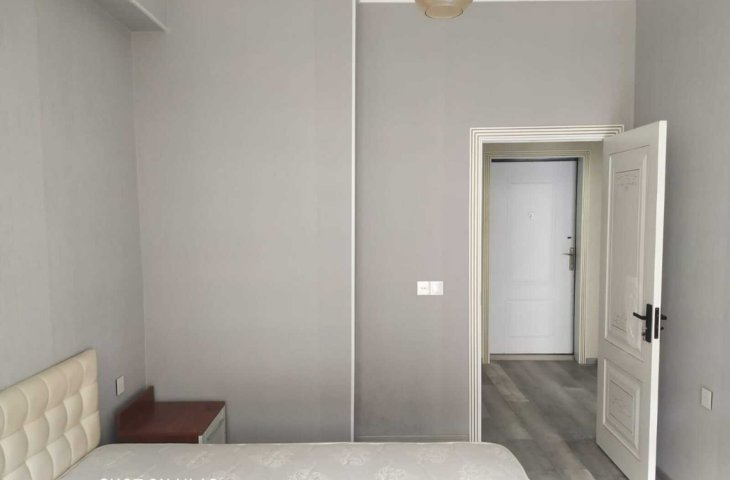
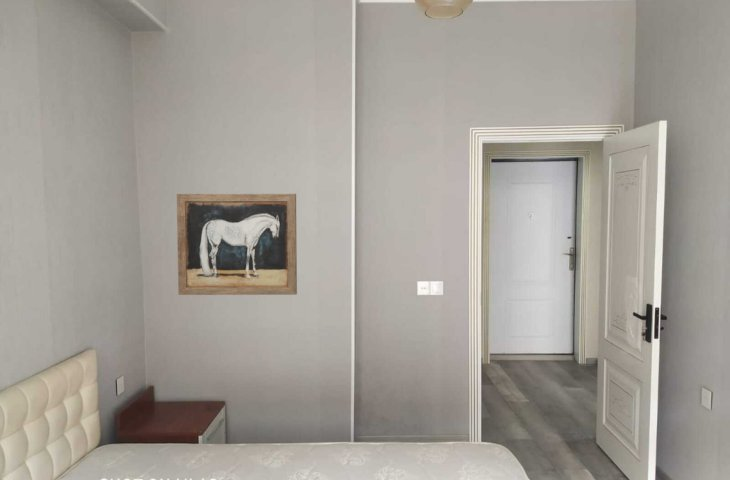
+ wall art (237, 244)
